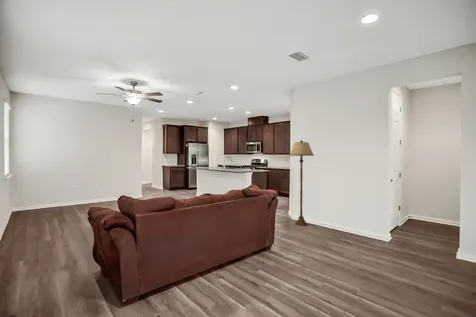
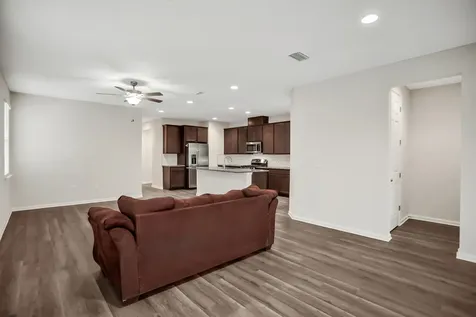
- floor lamp (301, 182)
